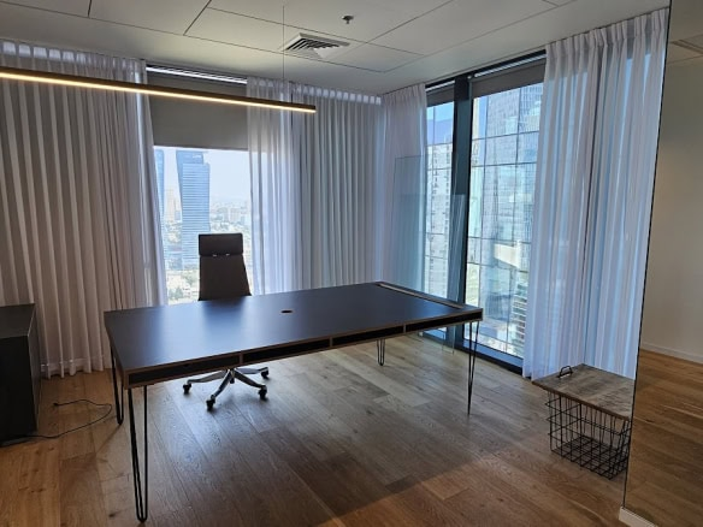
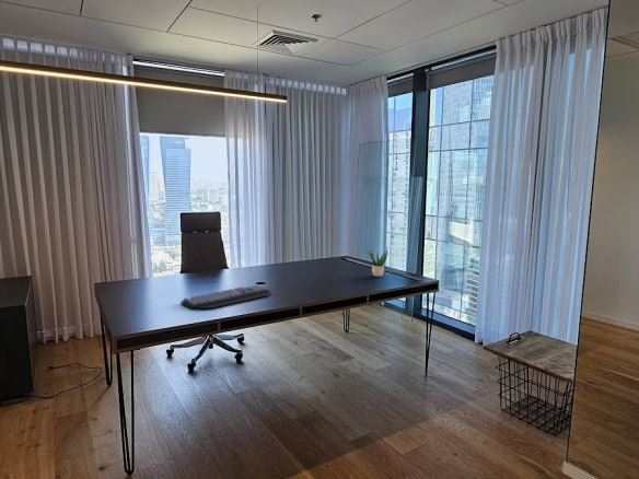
+ potted plant (377, 259)
+ keyboard (230, 296)
